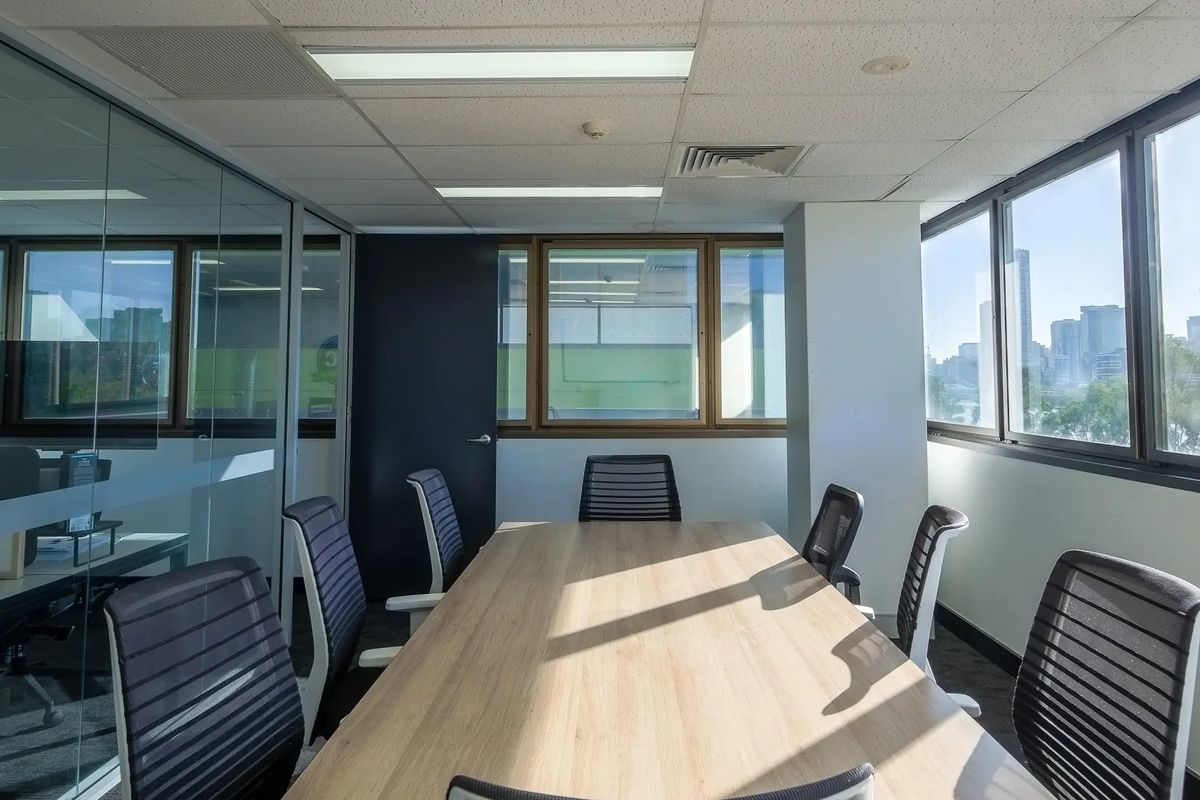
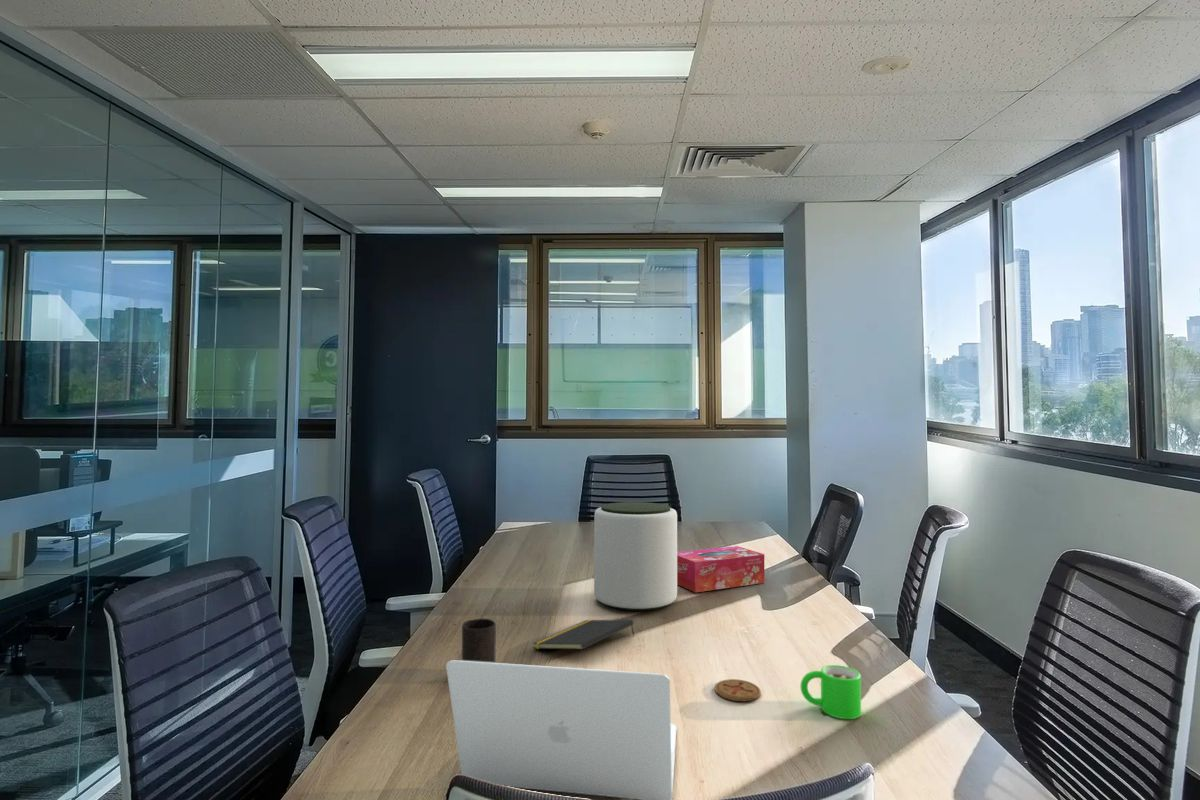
+ tissue box (717, 567)
+ mug (830, 690)
+ coaster (737, 689)
+ cup (478, 649)
+ laptop (574, 698)
+ notepad (584, 633)
+ plant pot (635, 553)
